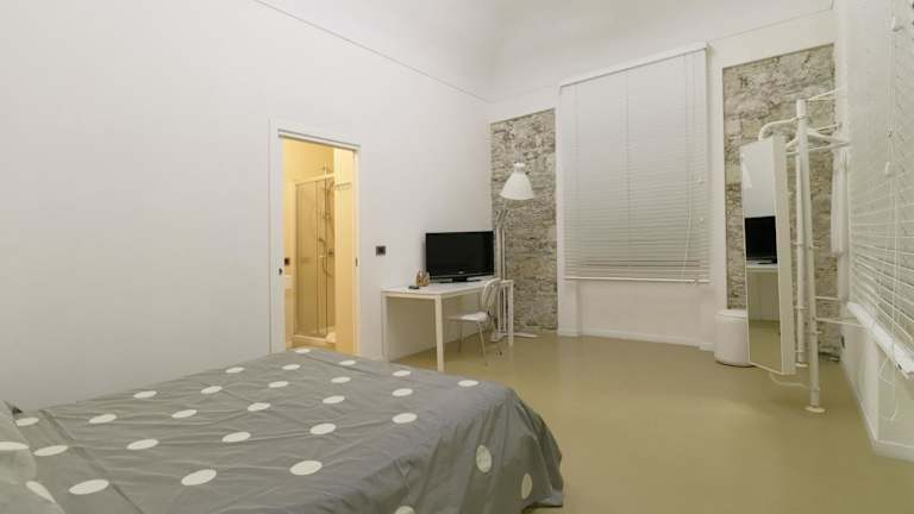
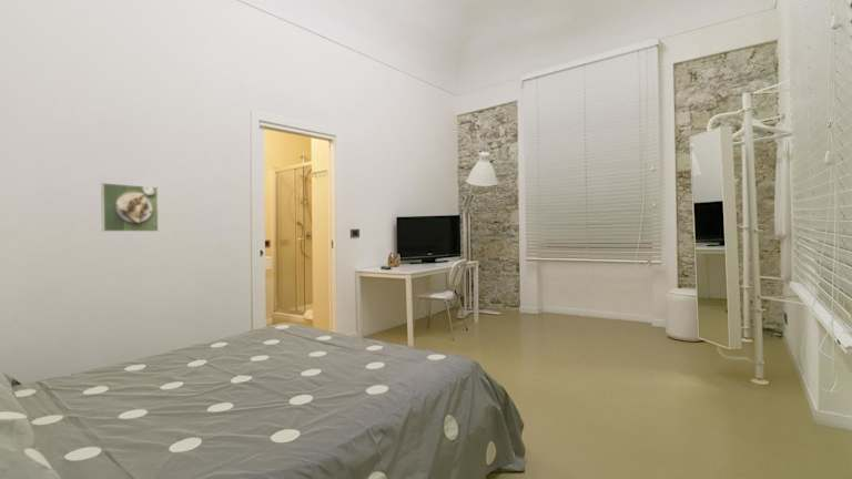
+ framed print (131, 207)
